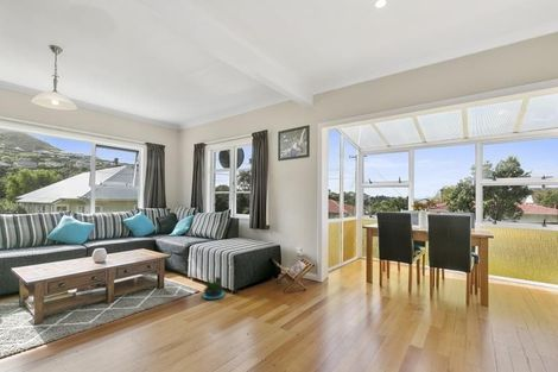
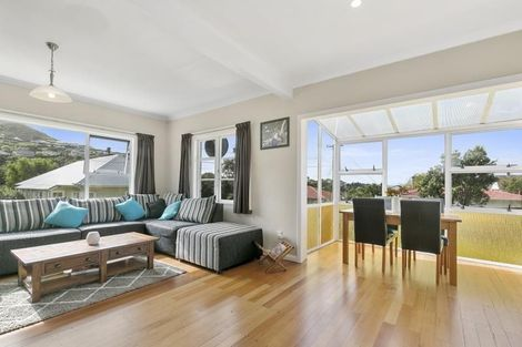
- potted plant (214, 286)
